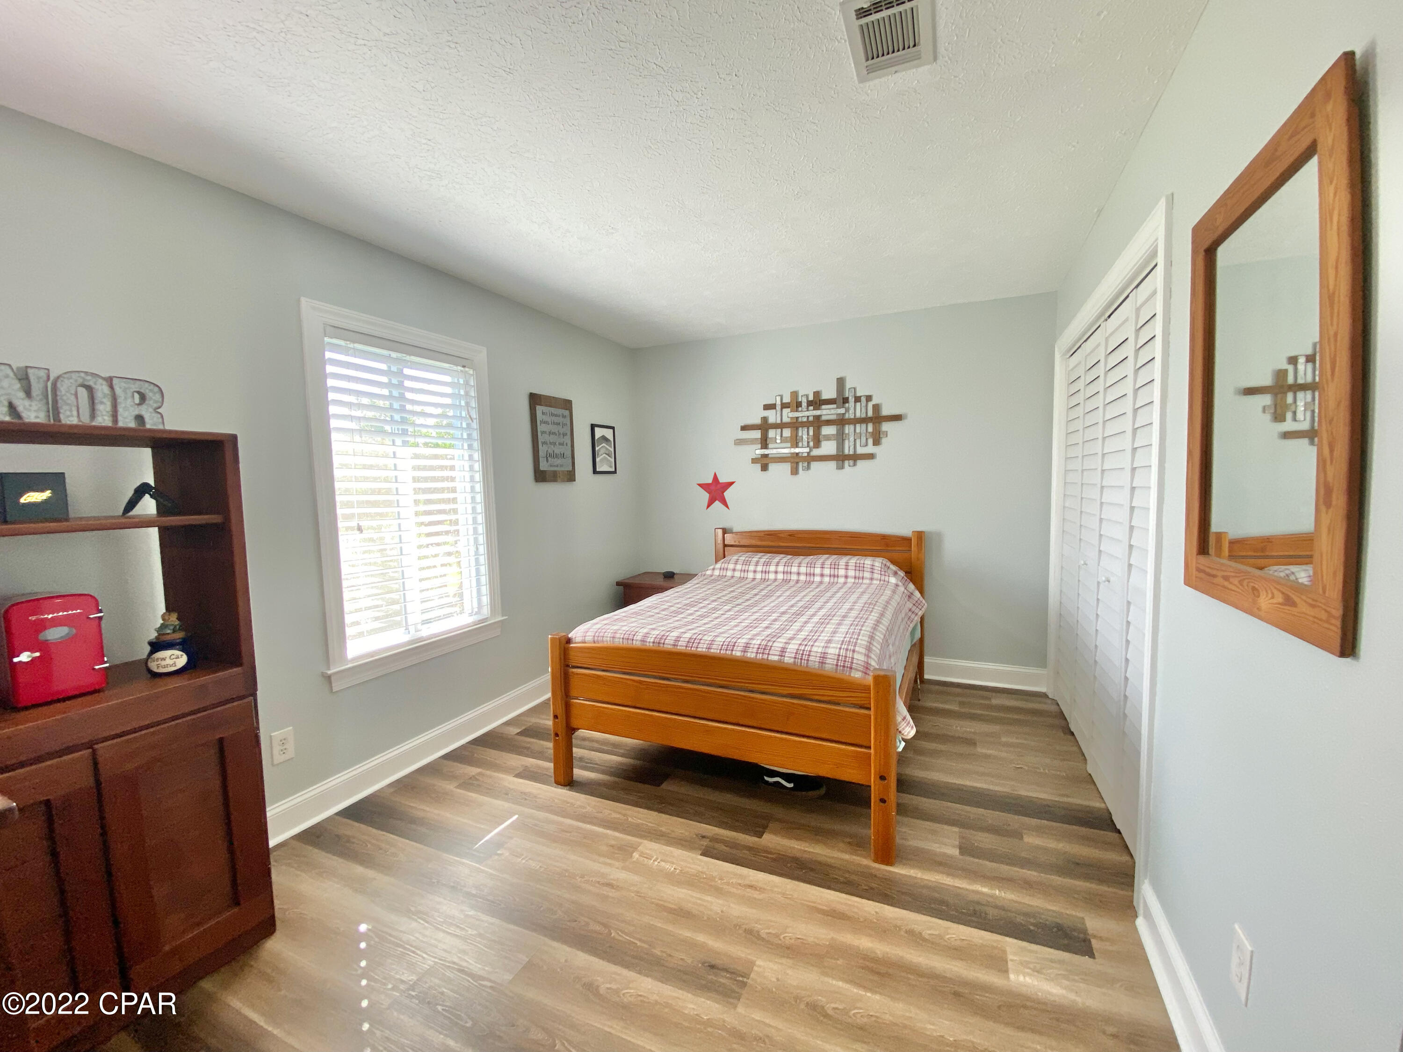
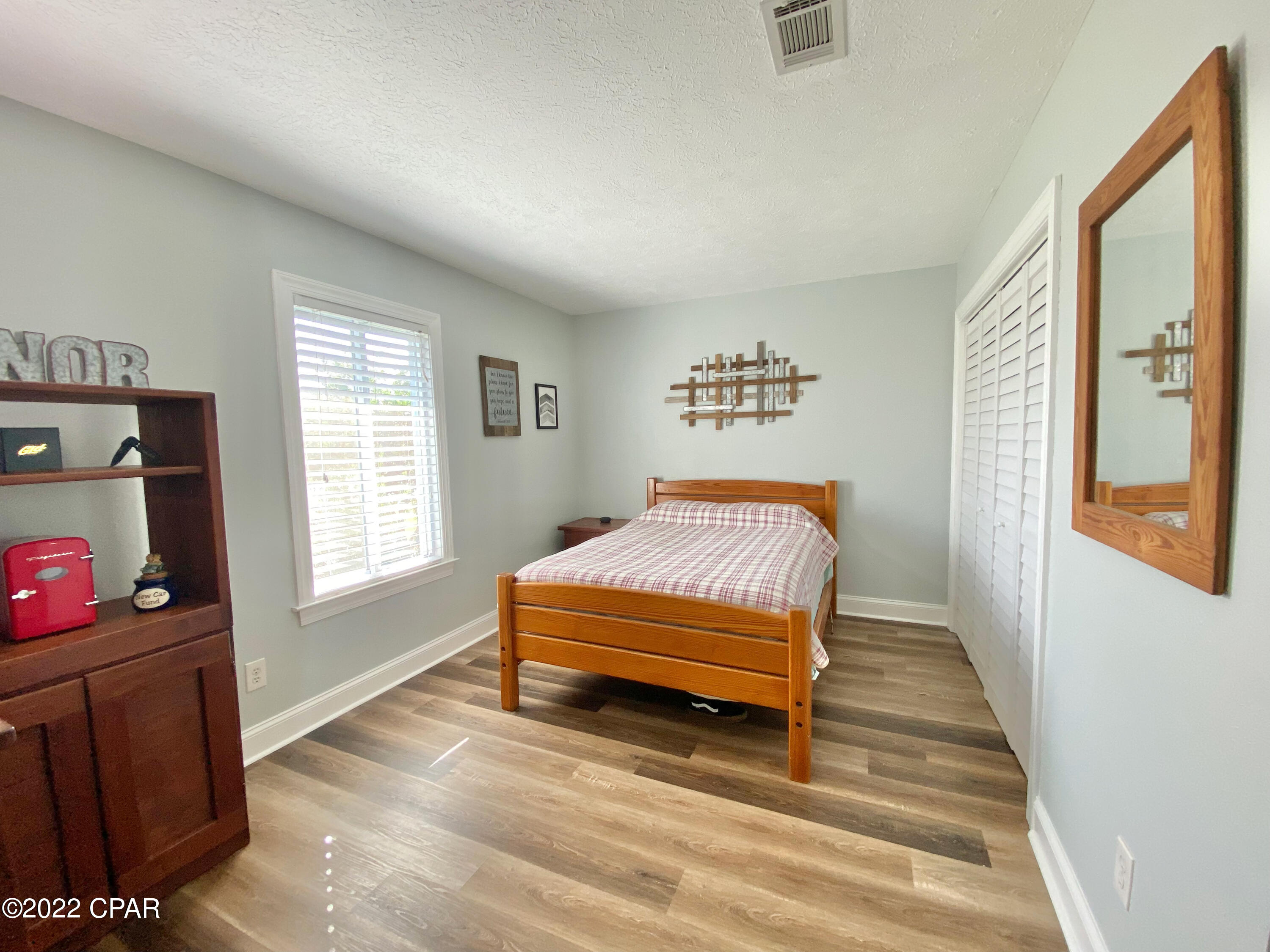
- decorative star (716, 491)
